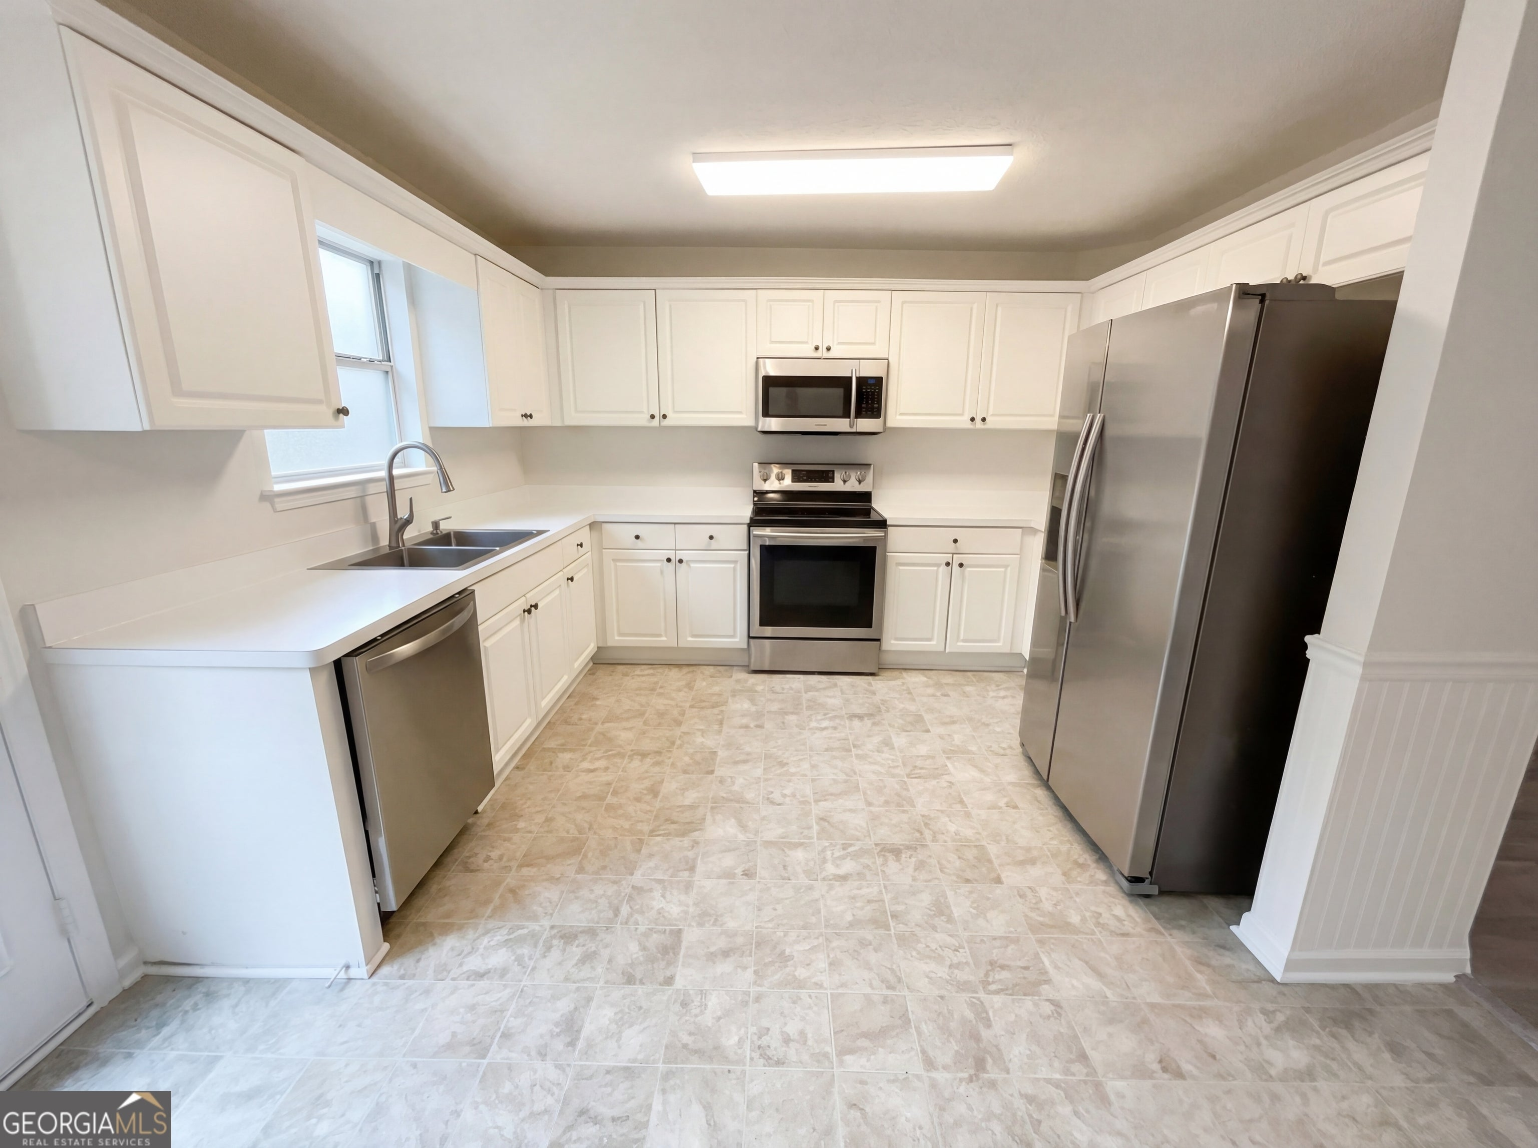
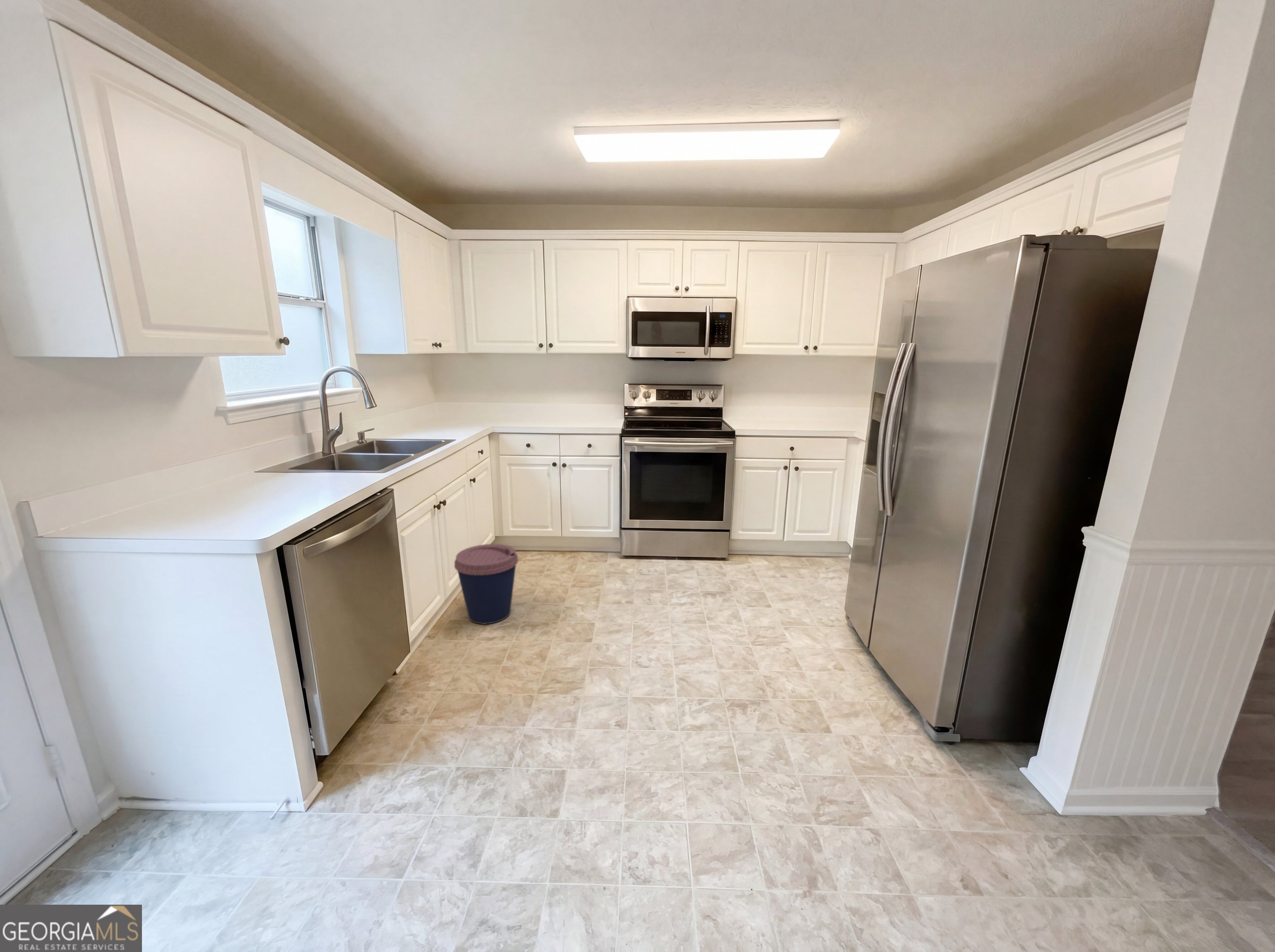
+ coffee cup (488, 584)
